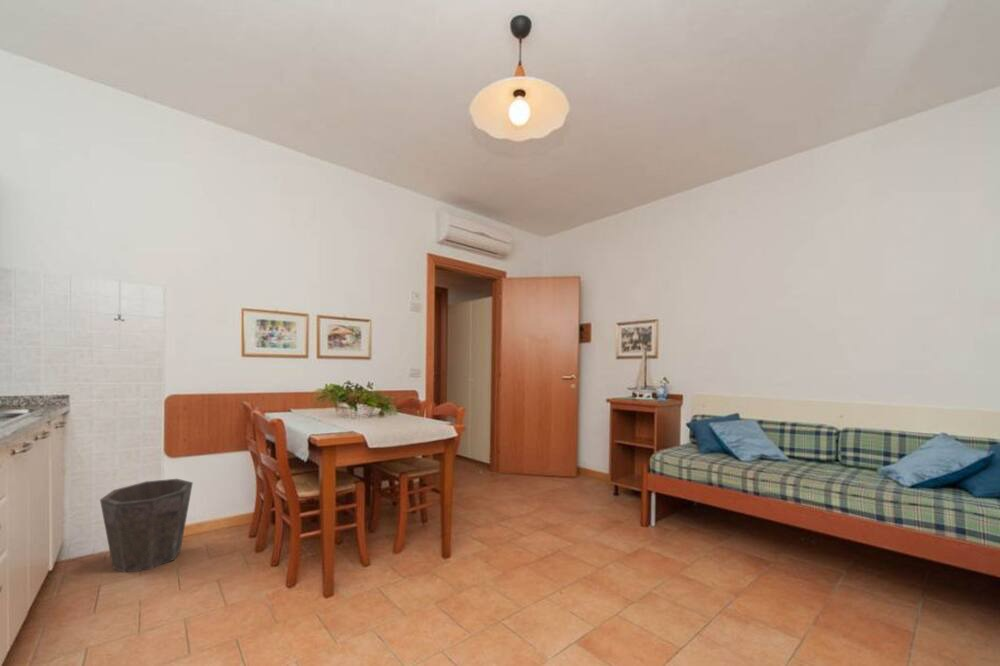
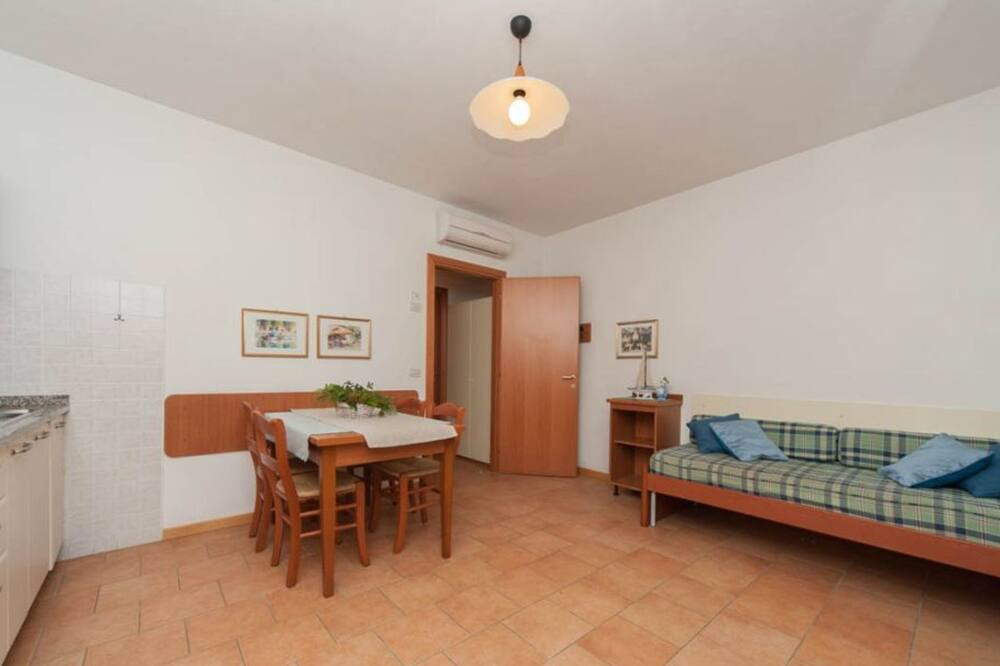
- waste bin (148, 524)
